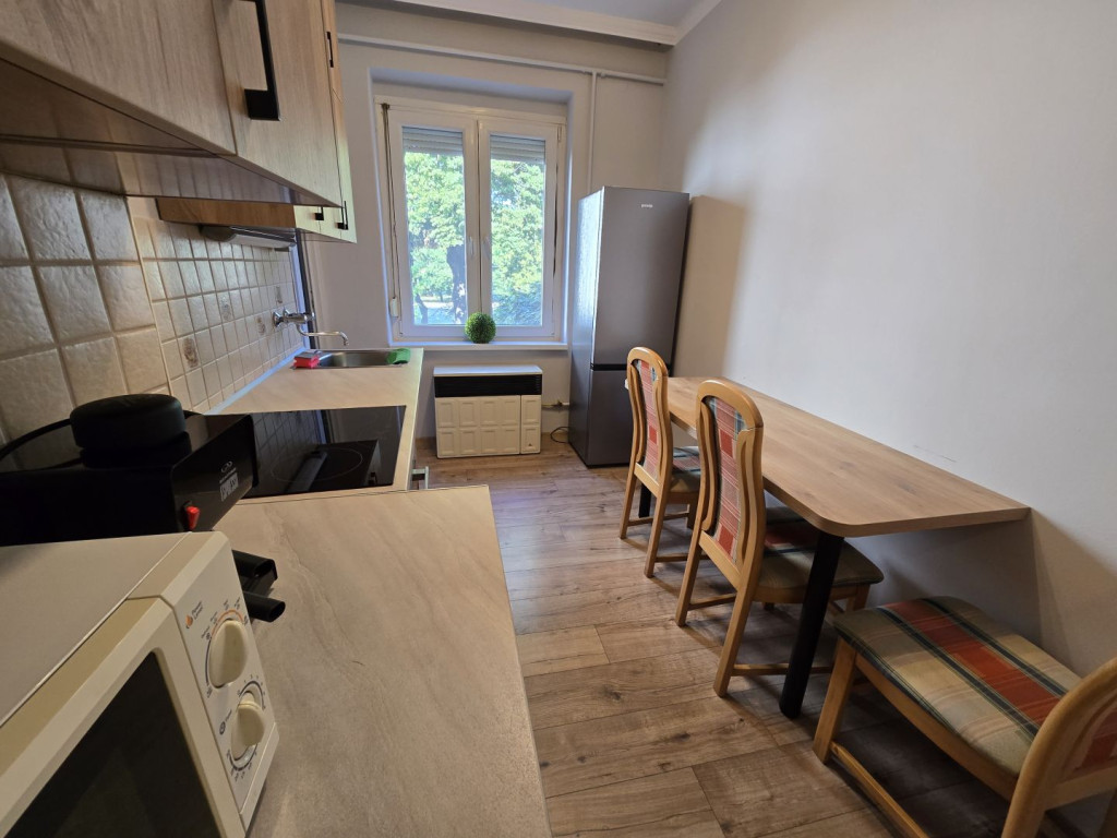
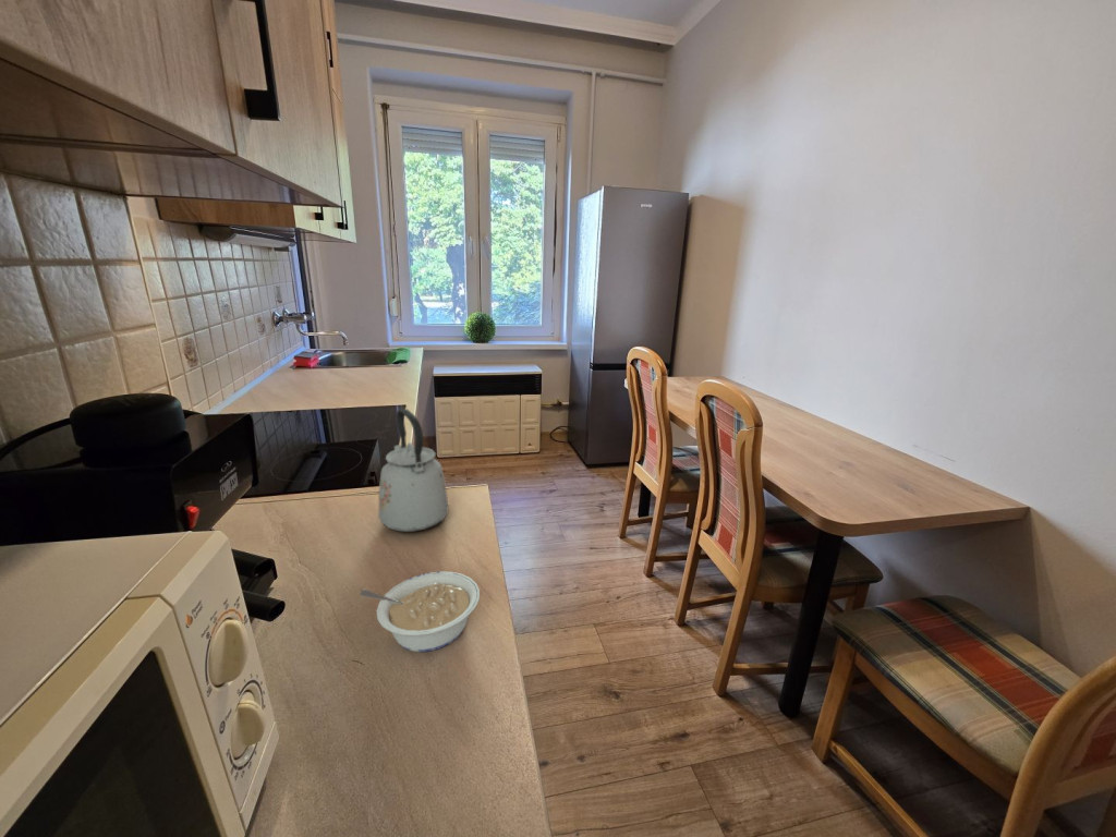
+ legume (426, 612)
+ kettle (408, 463)
